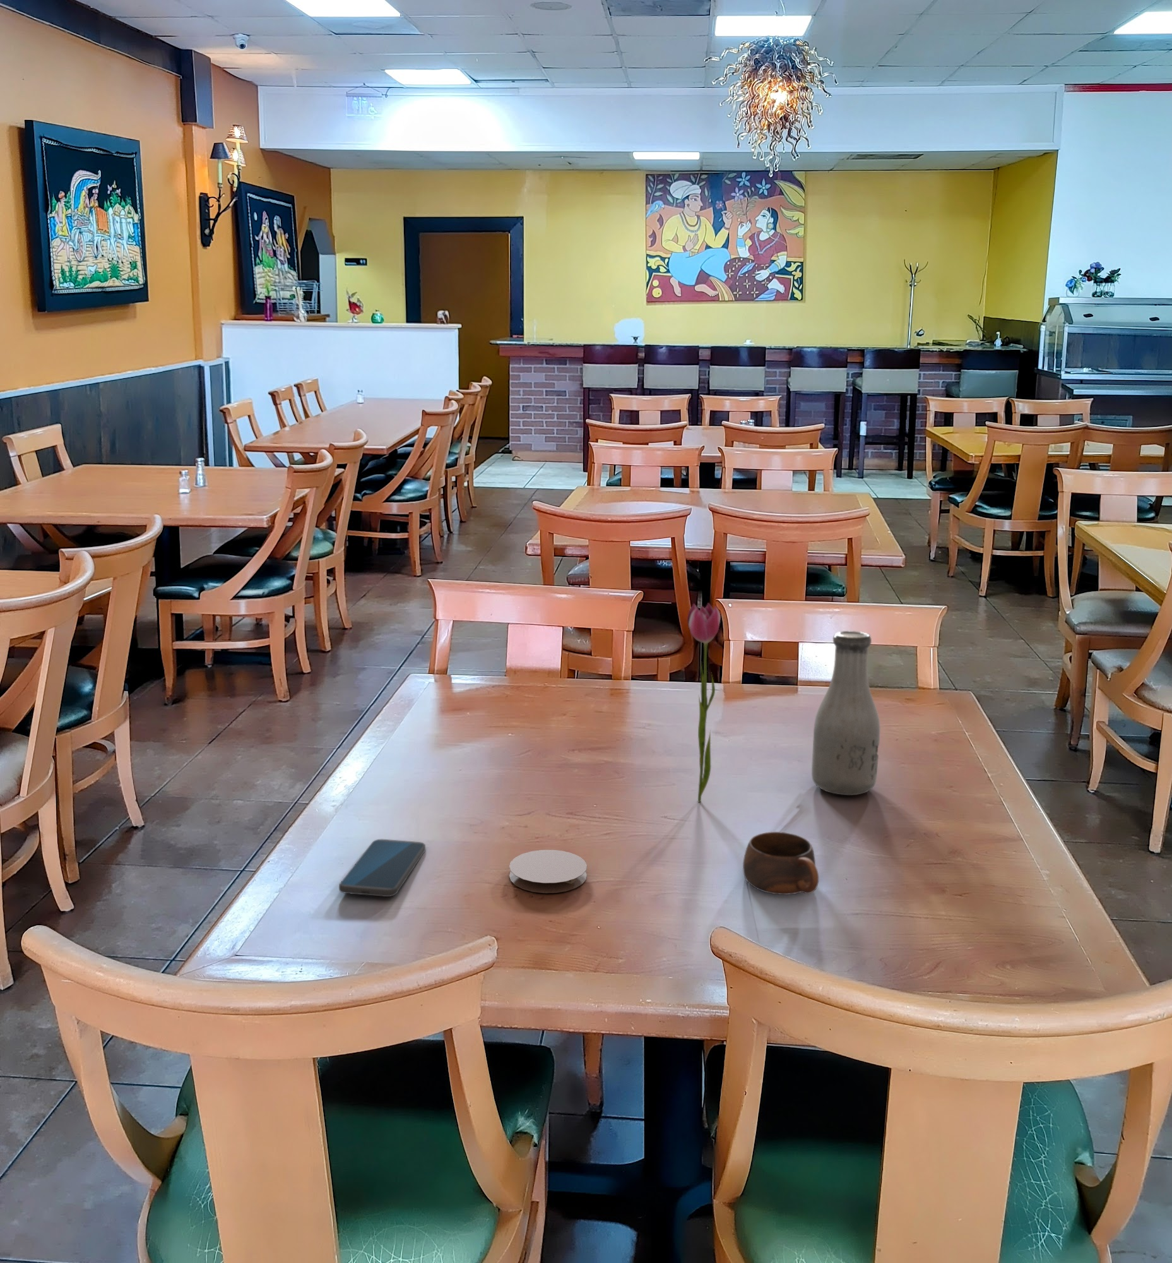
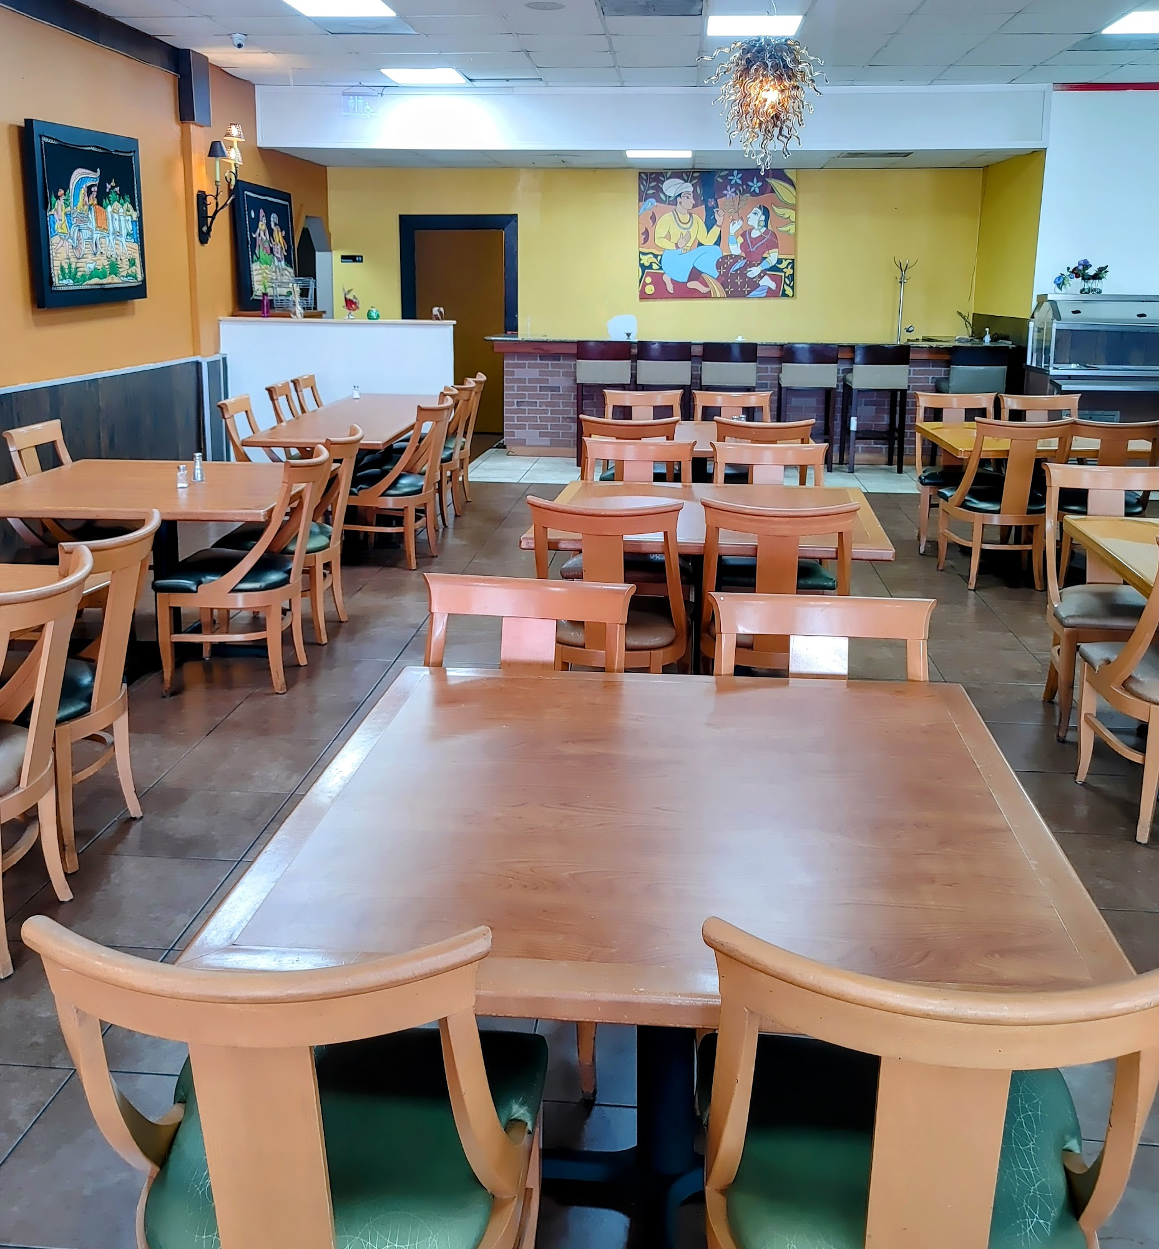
- coaster (547, 871)
- bottle (847, 711)
- flower (702, 706)
- cup (784, 867)
- smartphone (383, 866)
